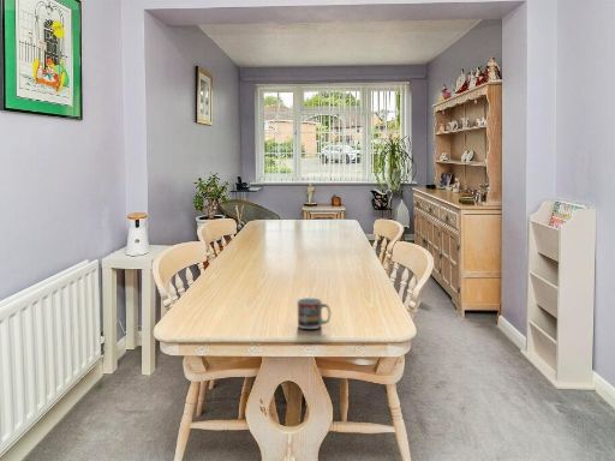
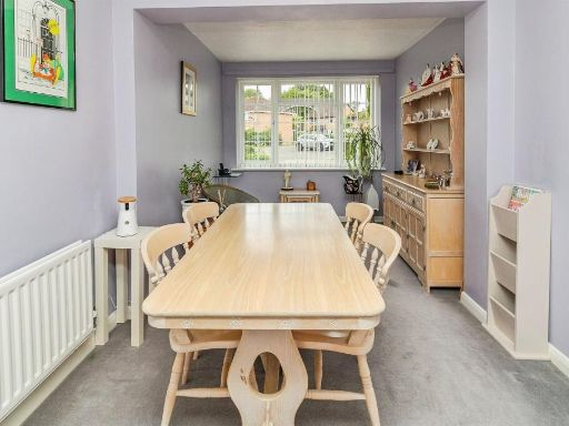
- cup (314, 313)
